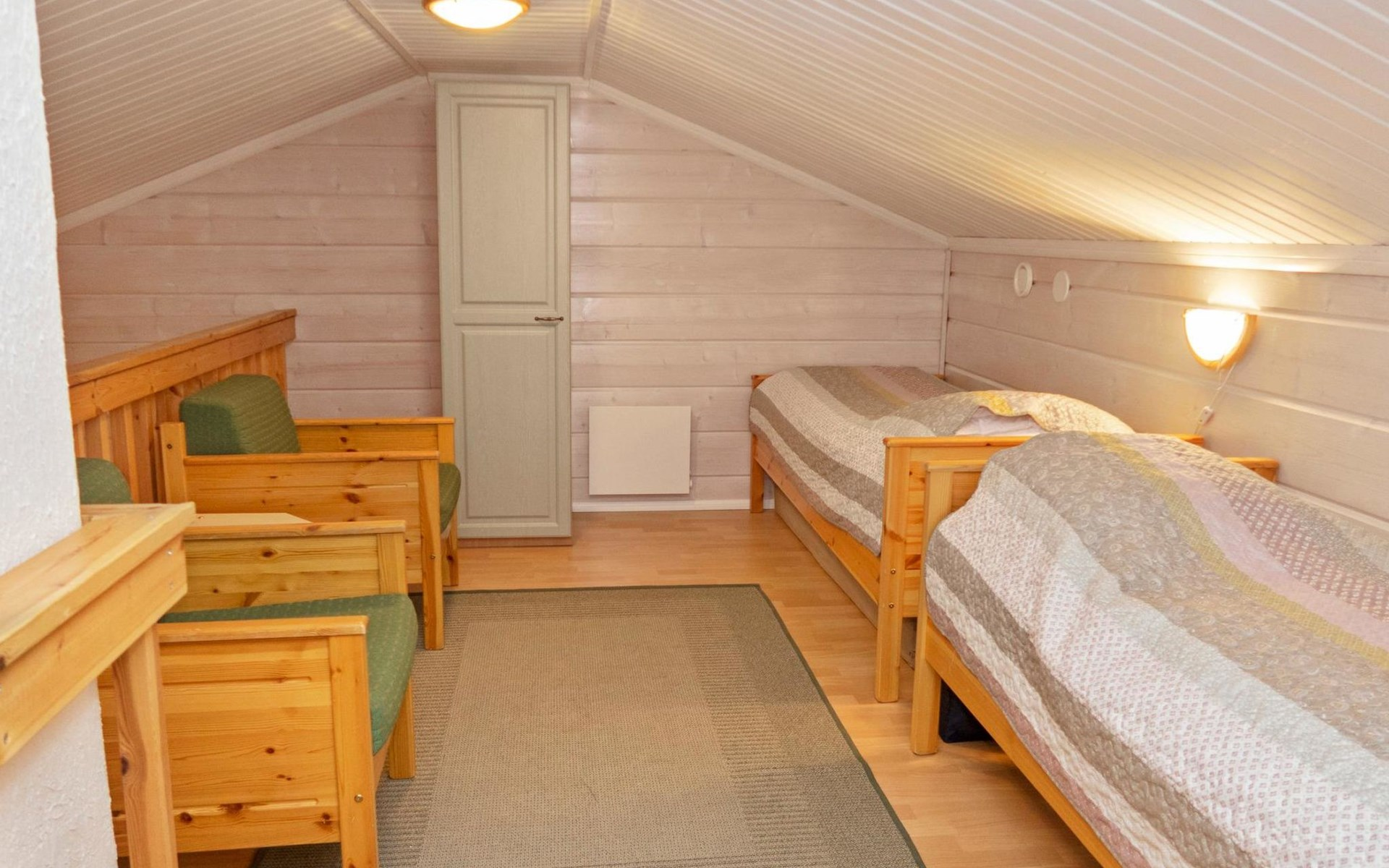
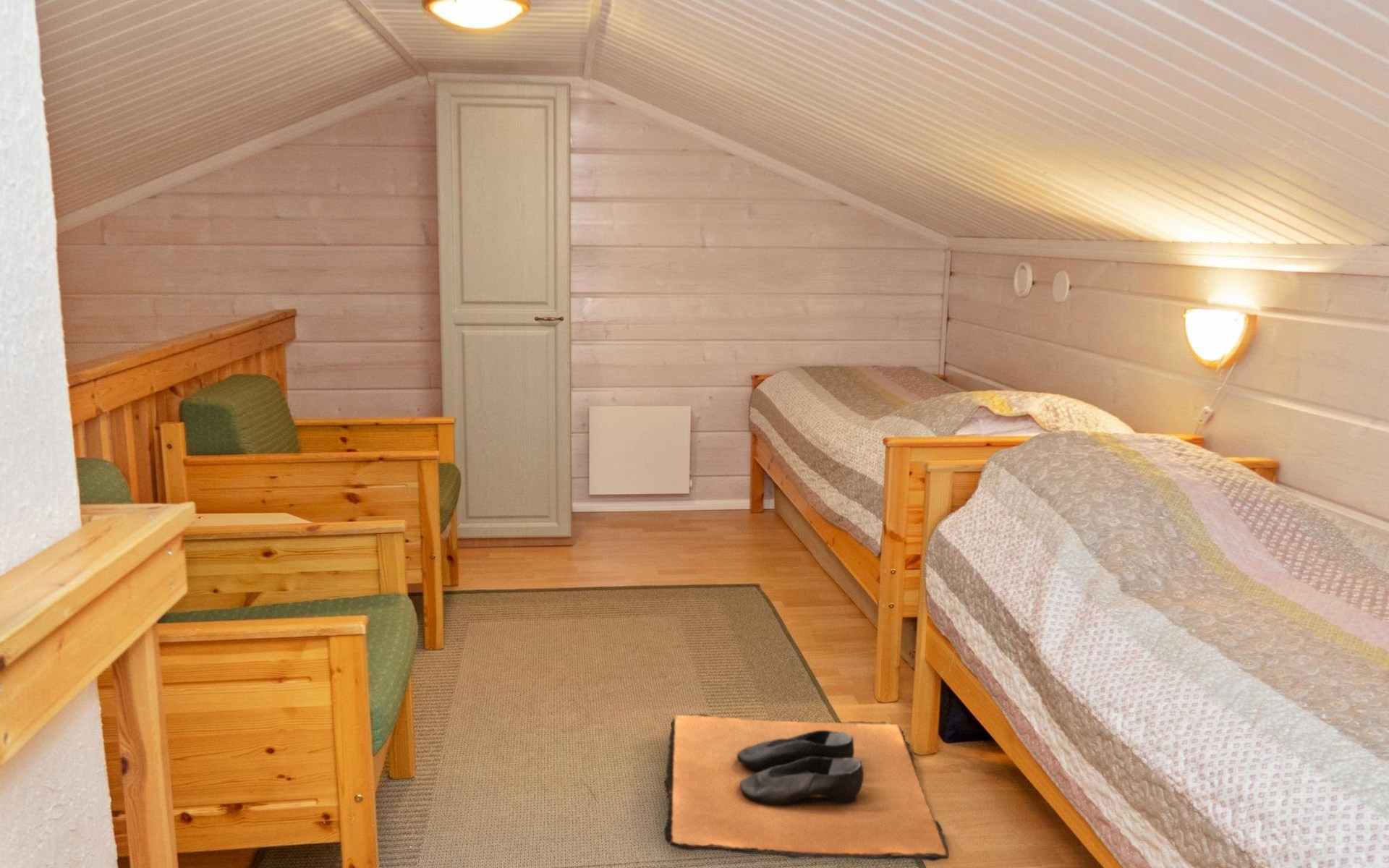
+ shoes (796, 770)
